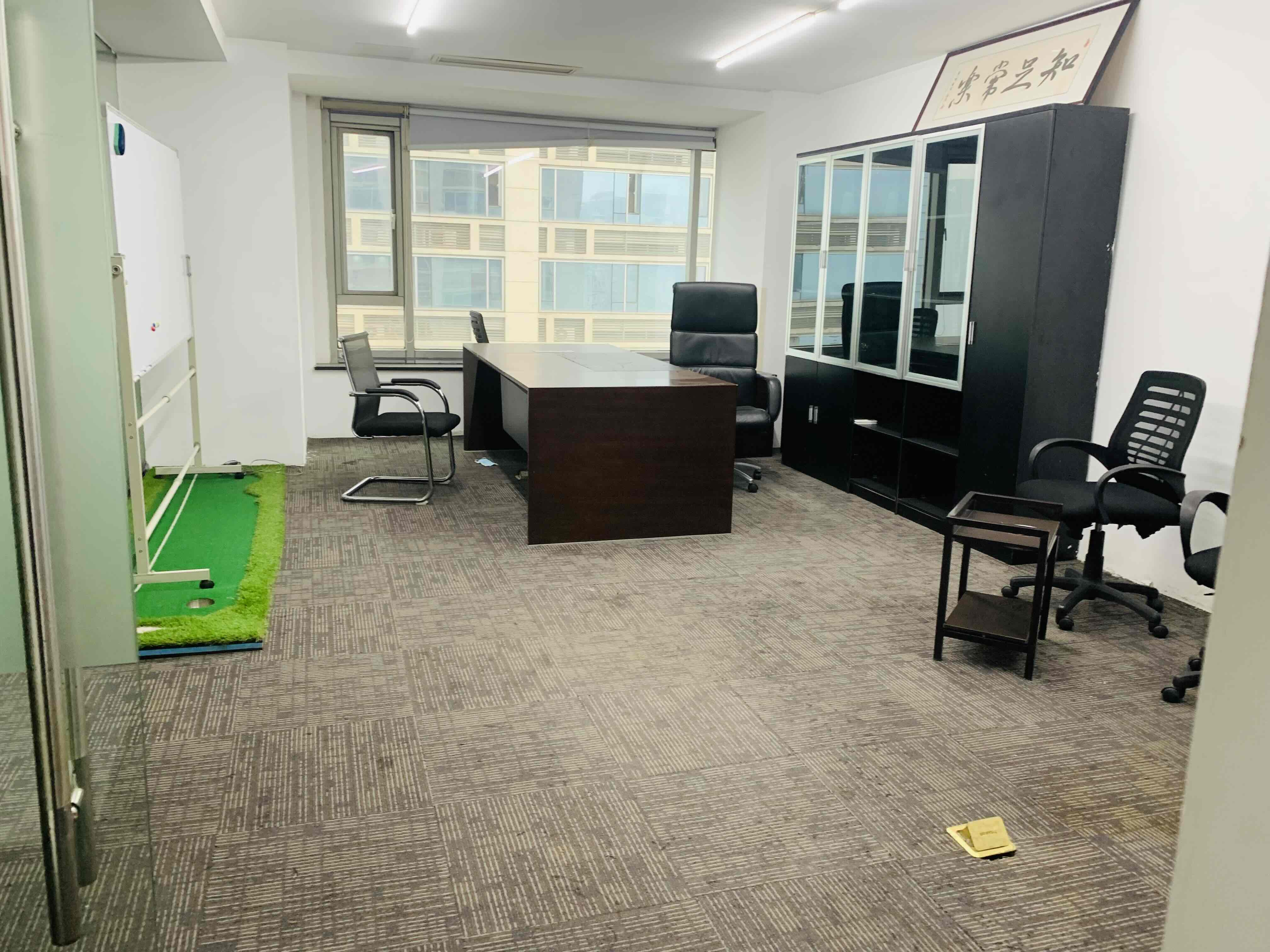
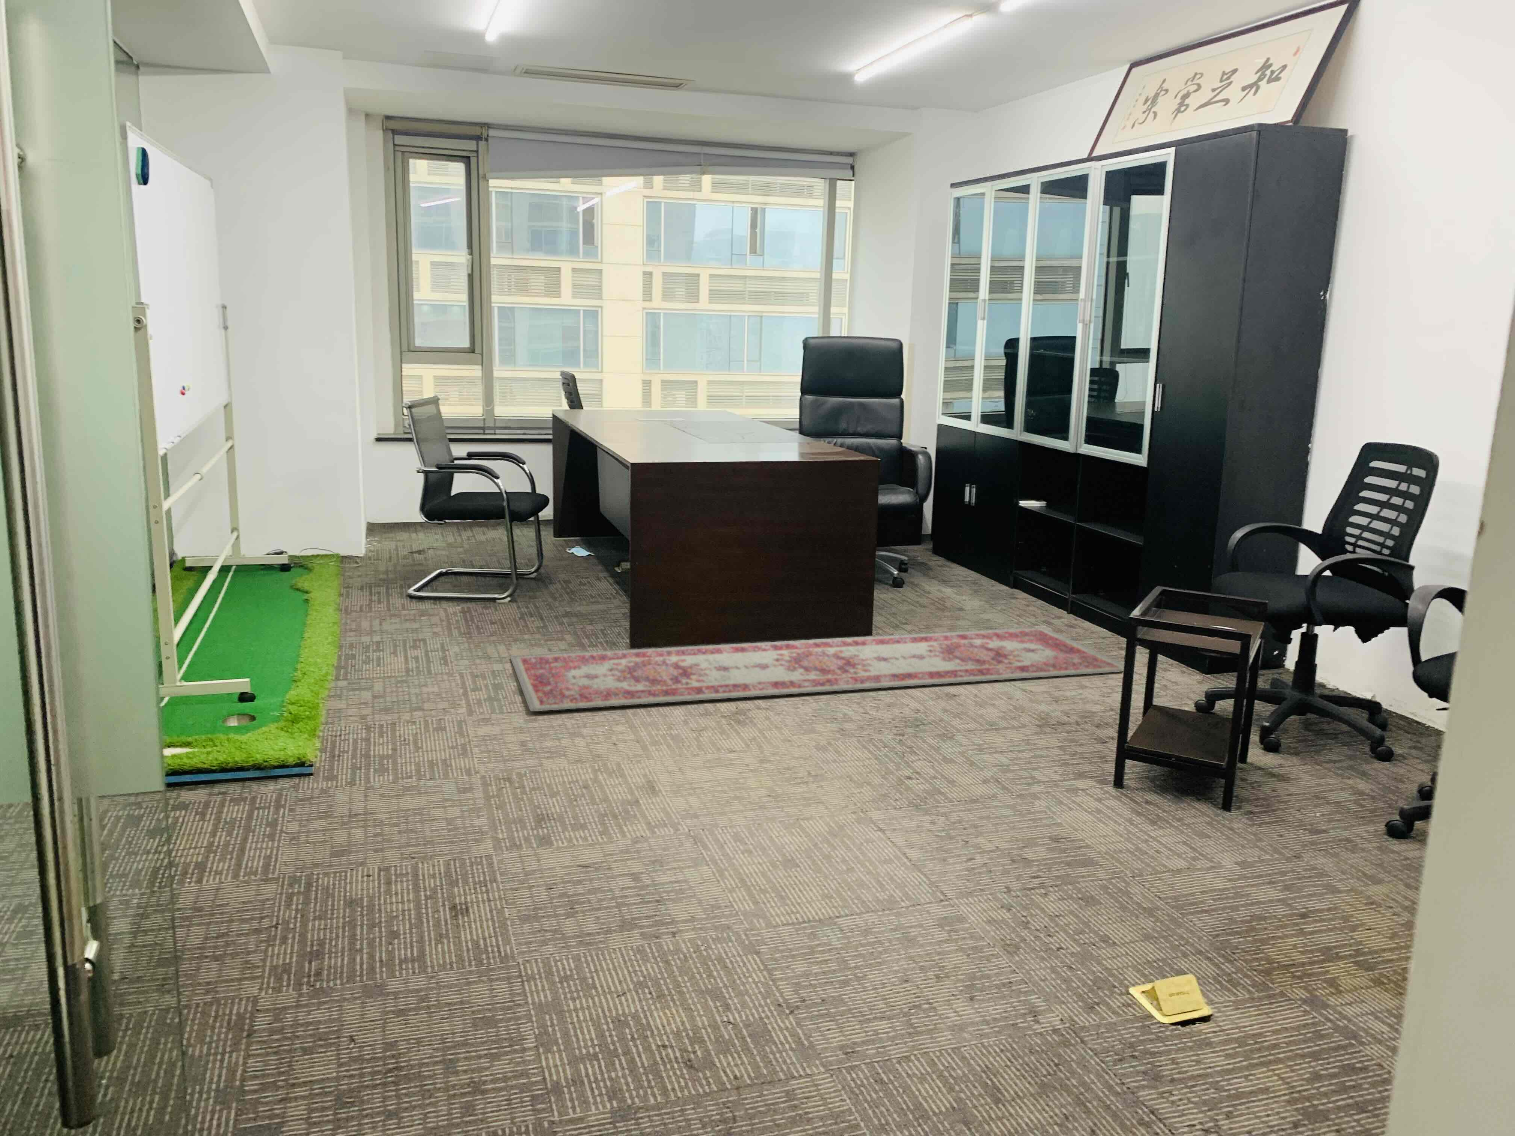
+ rug (824, 663)
